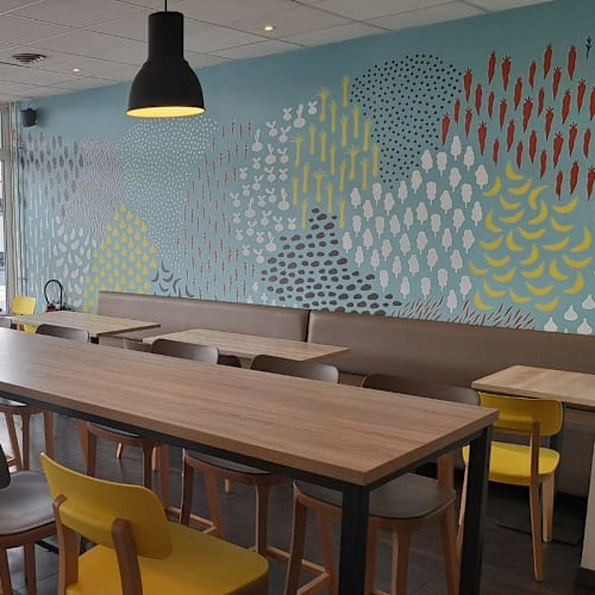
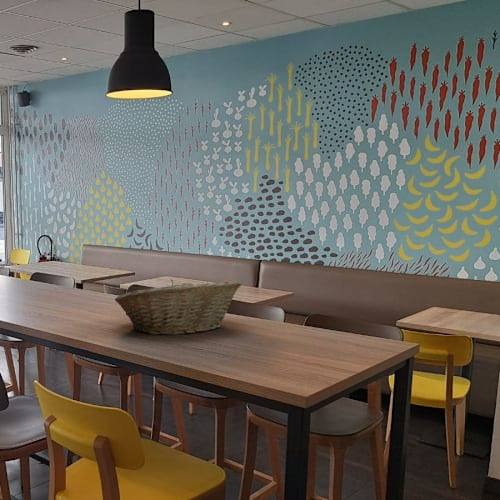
+ fruit basket (180, 301)
